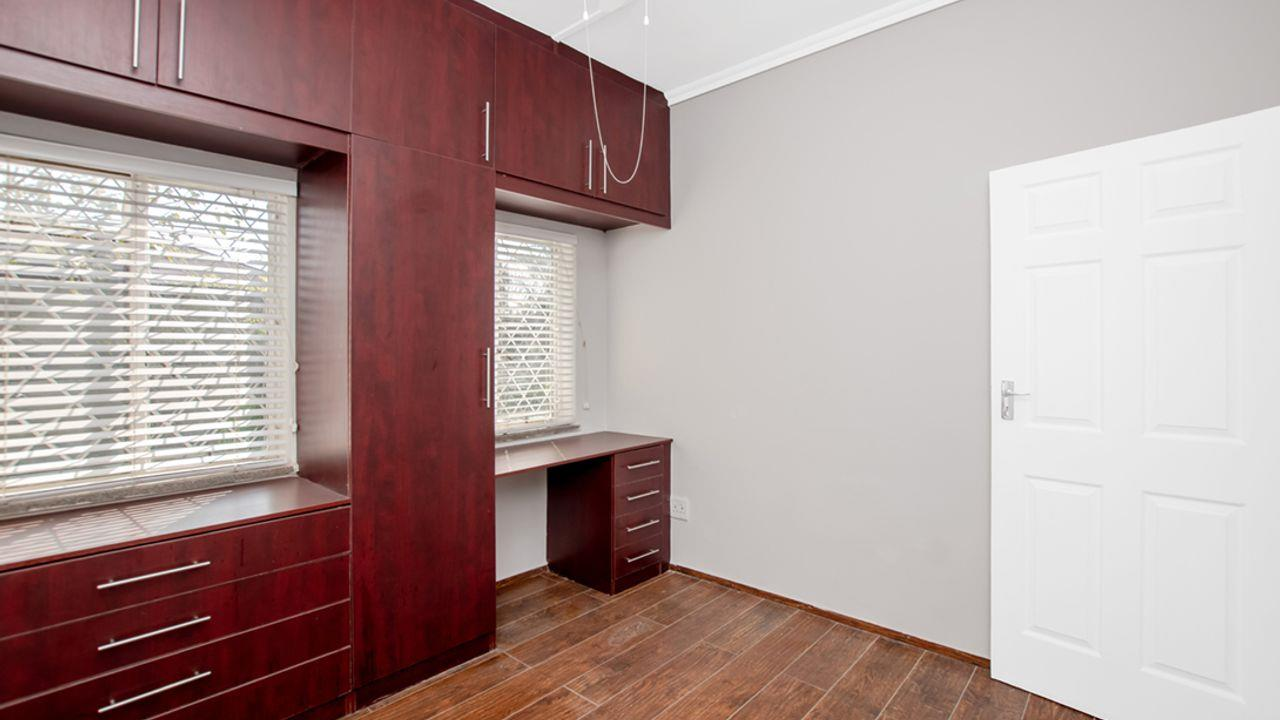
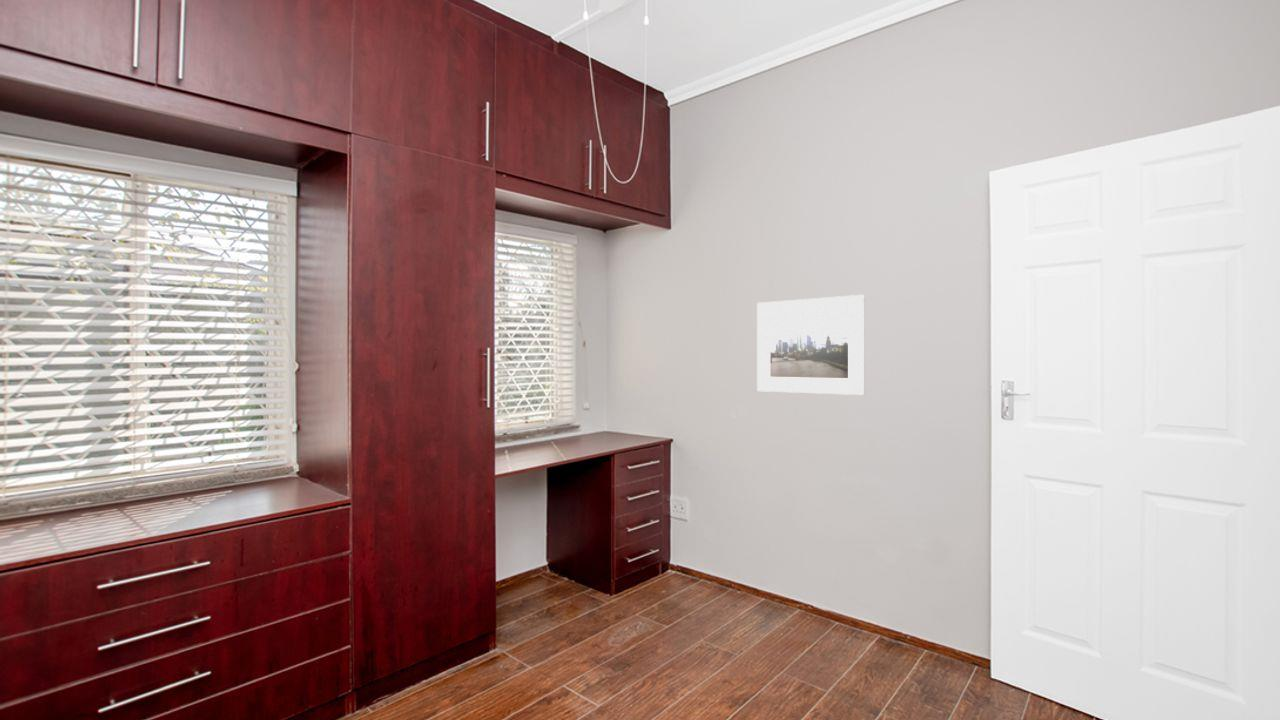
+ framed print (807, 346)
